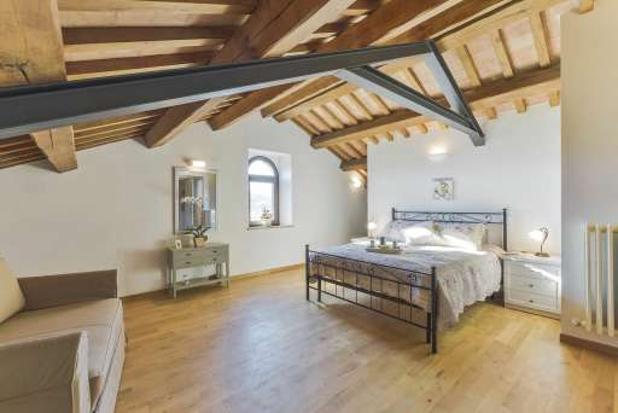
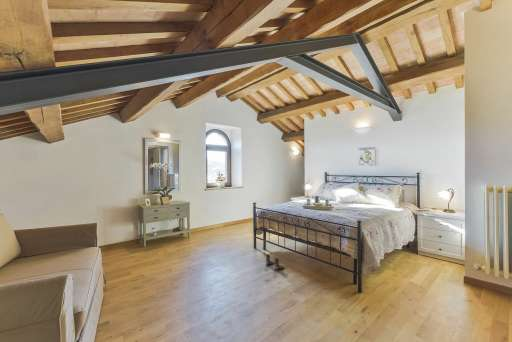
+ boots (273, 261)
